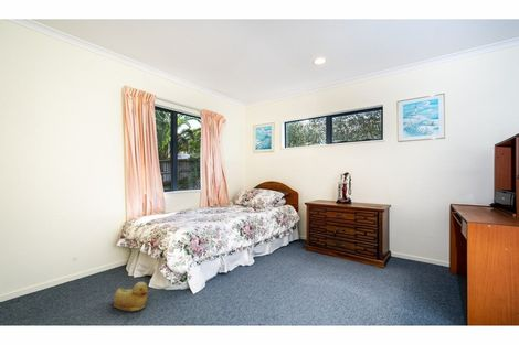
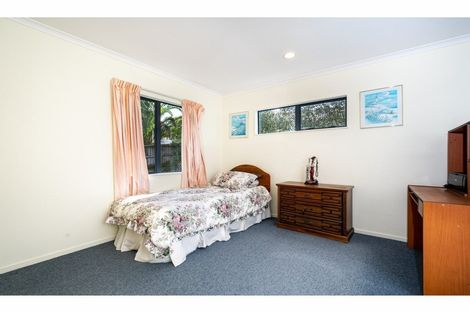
- rubber duck (129, 293)
